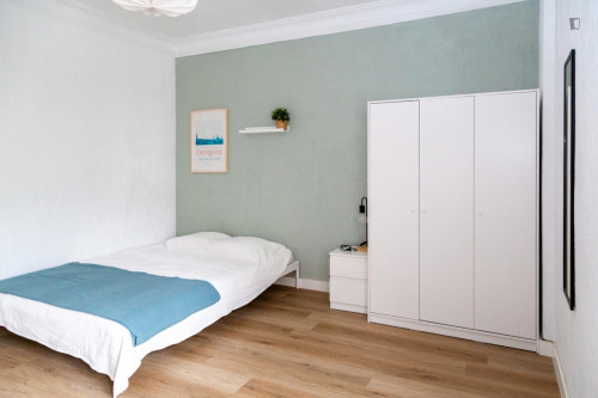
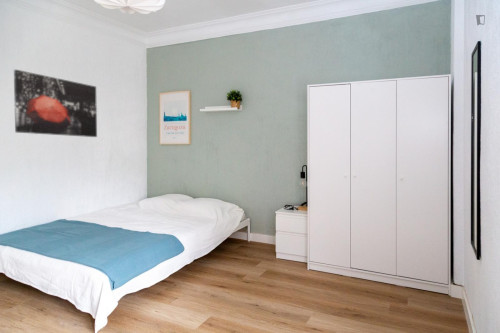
+ wall art (59, 107)
